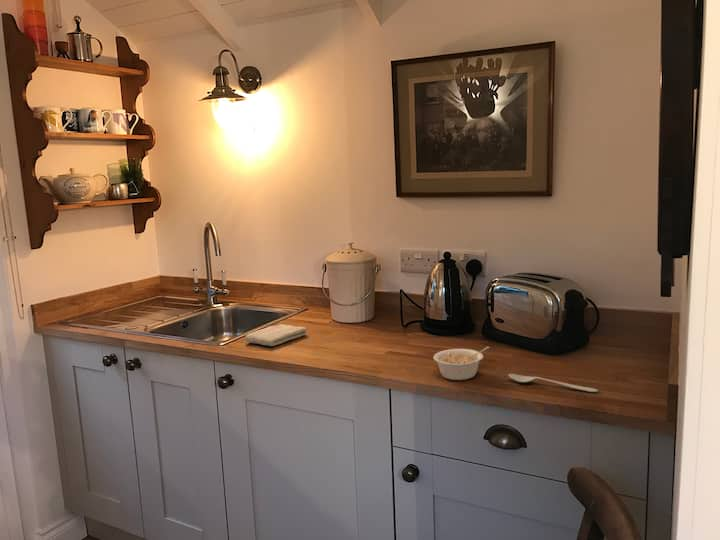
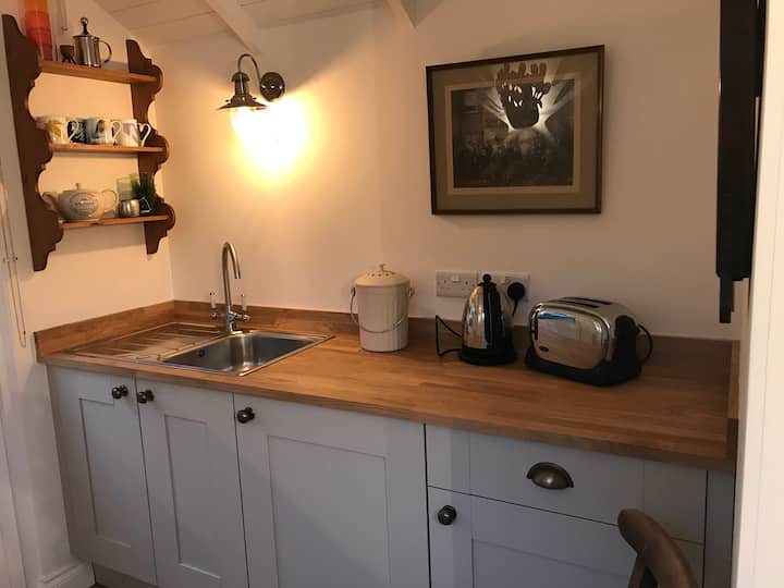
- legume (459, 362)
- spoon (551, 381)
- washcloth (277, 334)
